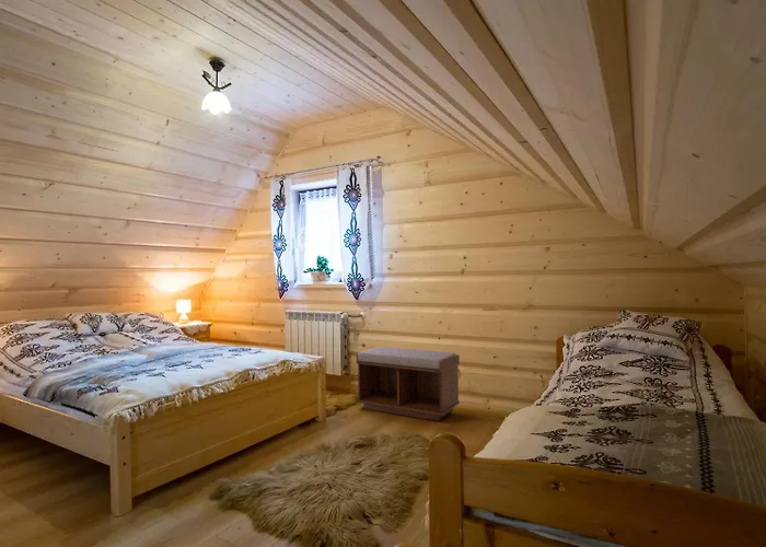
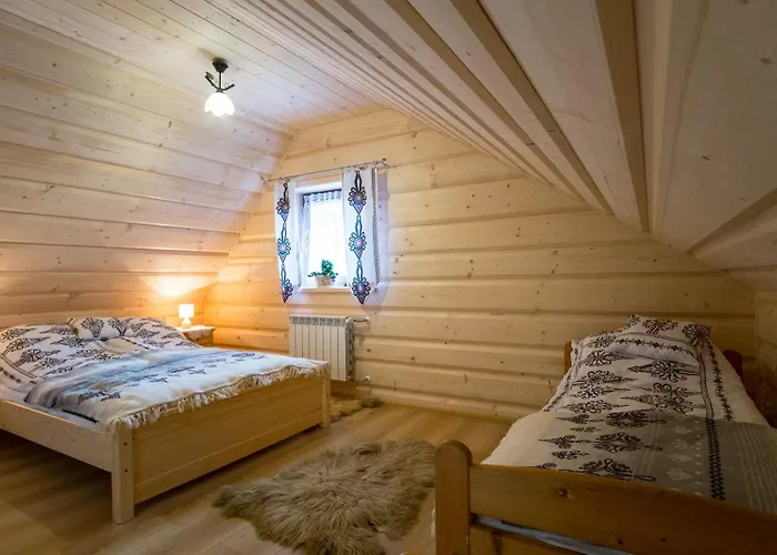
- bench (407, 380)
